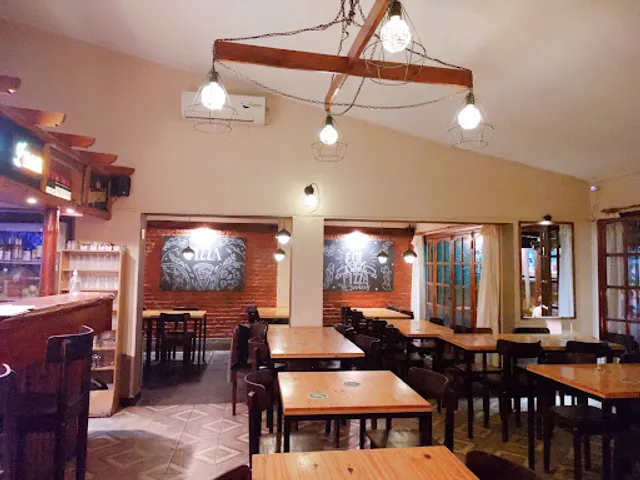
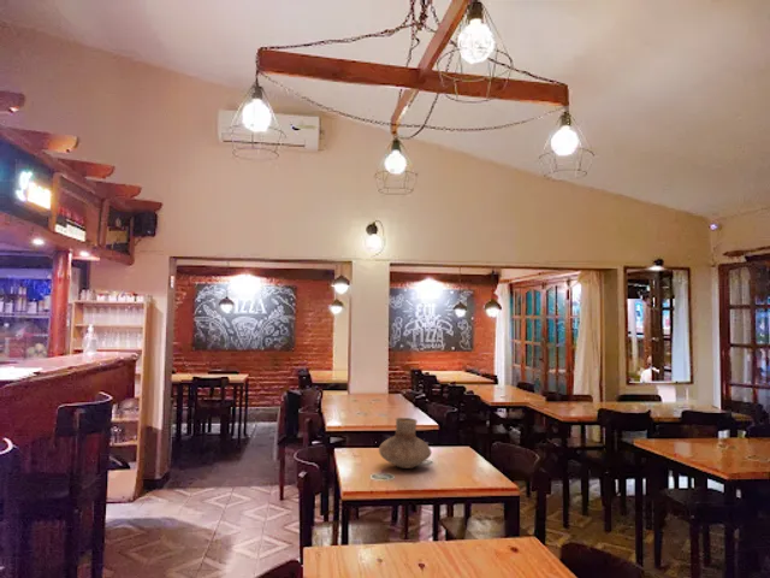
+ vase (404, 442)
